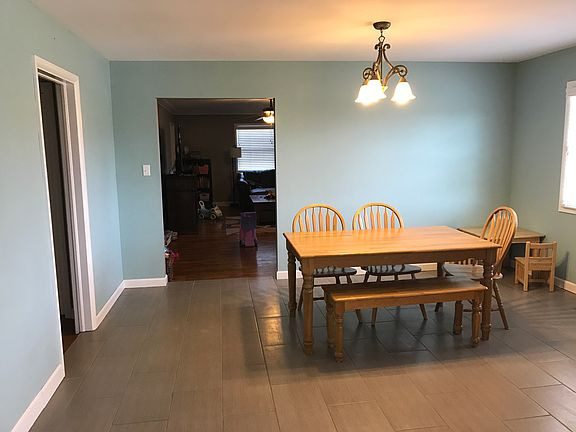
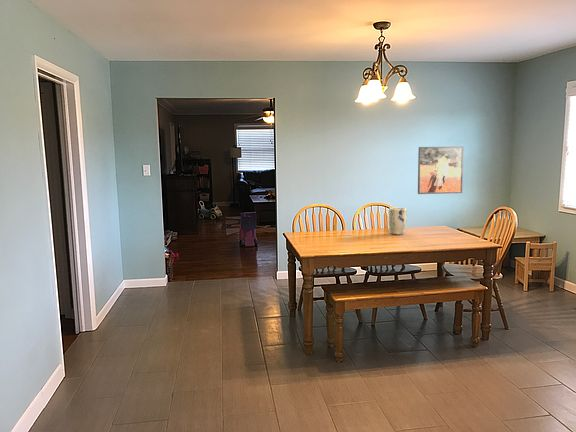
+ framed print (440, 170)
+ plant pot (397, 221)
